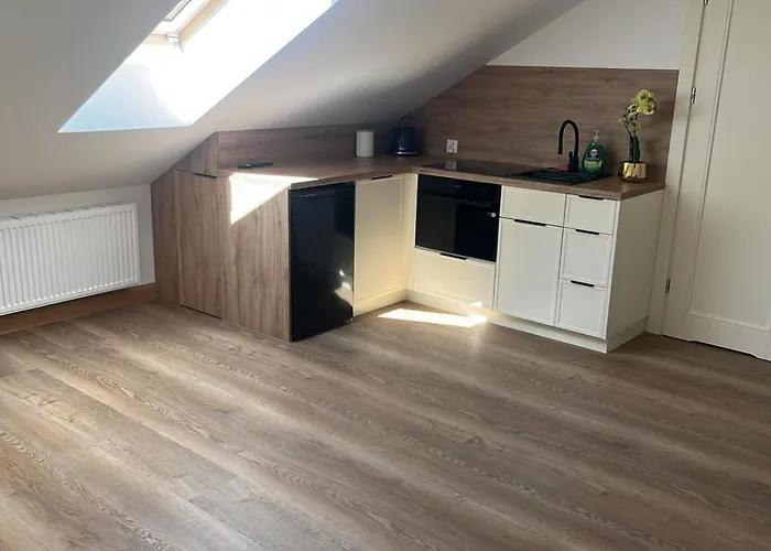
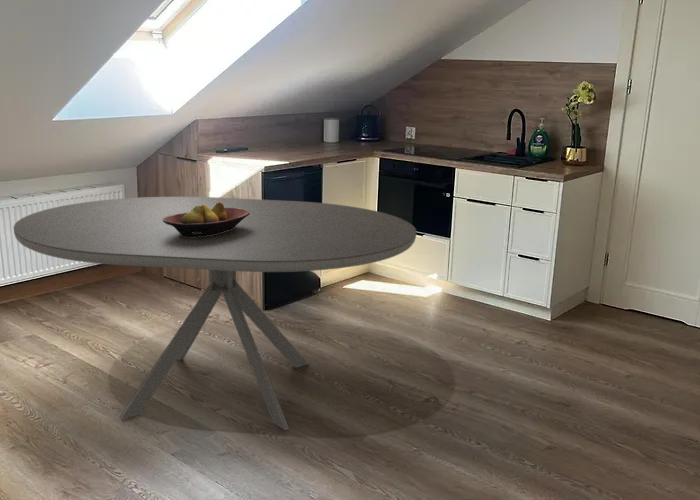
+ fruit bowl (208, 216)
+ dining table (227, 305)
